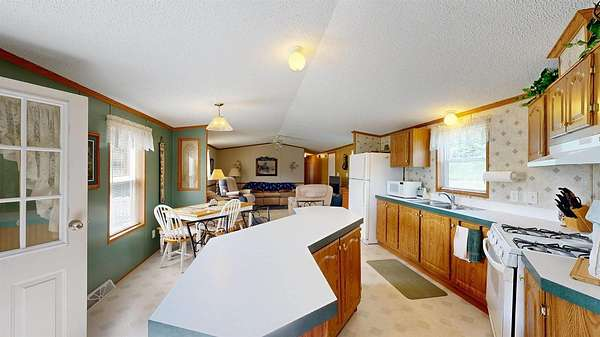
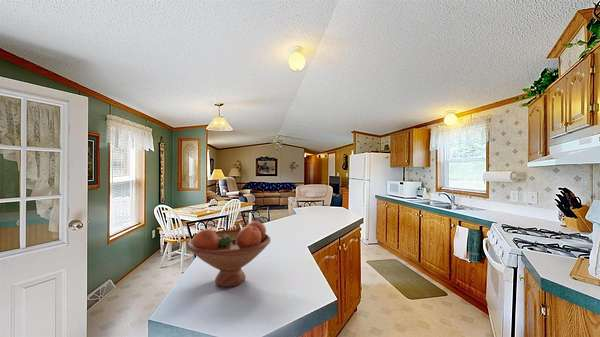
+ fruit bowl (230, 251)
